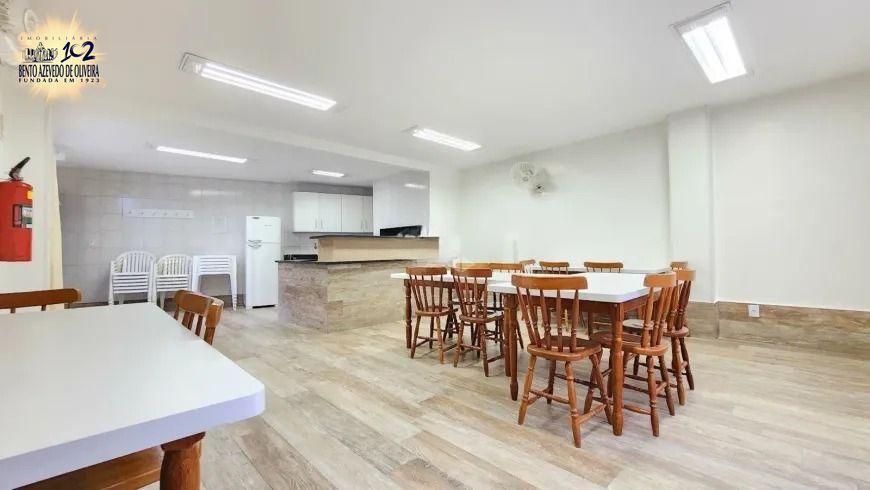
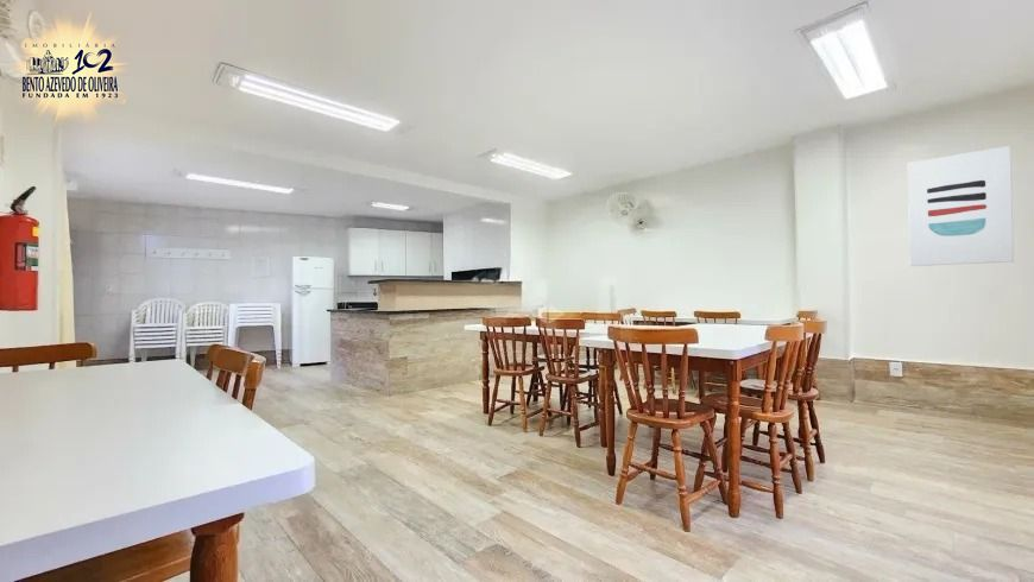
+ wall art (957, 209)
